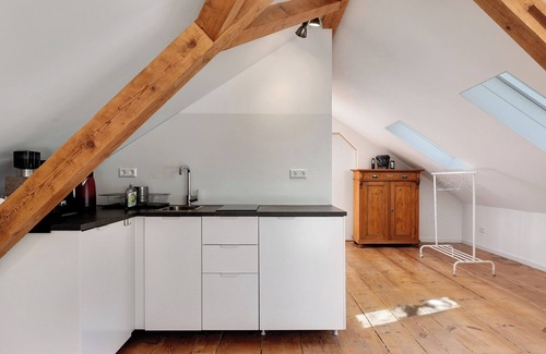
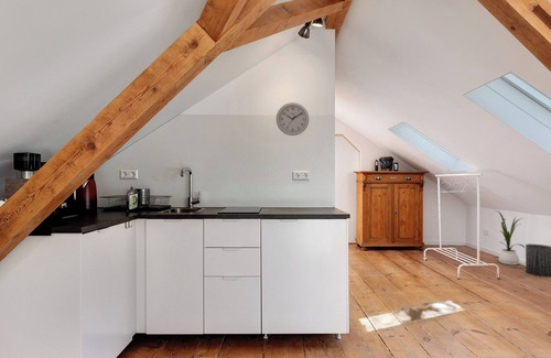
+ trash can (539, 259)
+ house plant (507, 236)
+ wall clock (292, 119)
